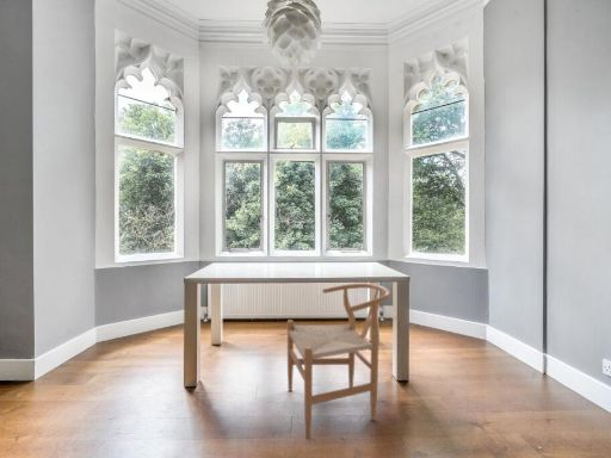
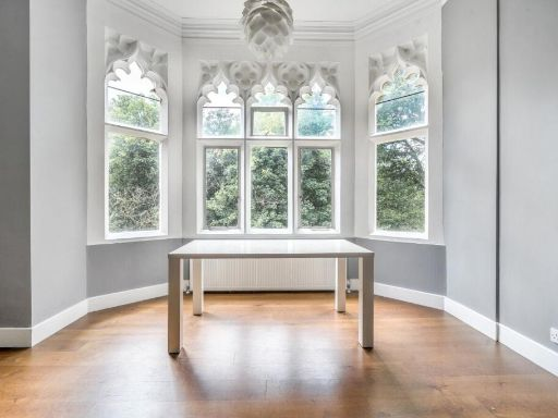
- chair (340, 346)
